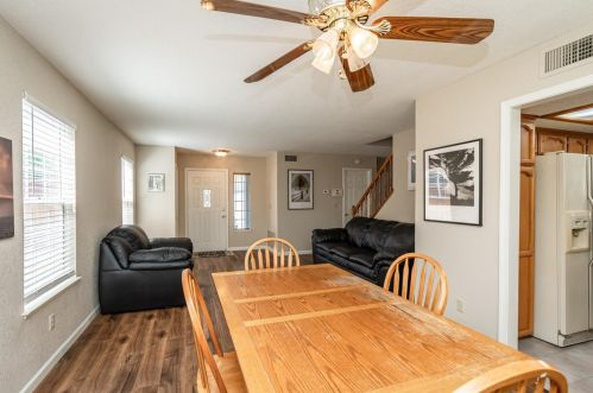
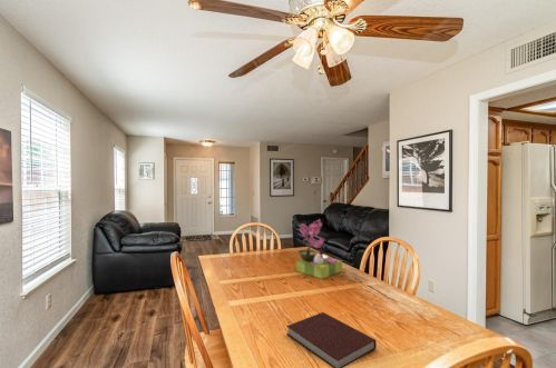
+ notebook (329, 336)
+ flower arrangement (319, 243)
